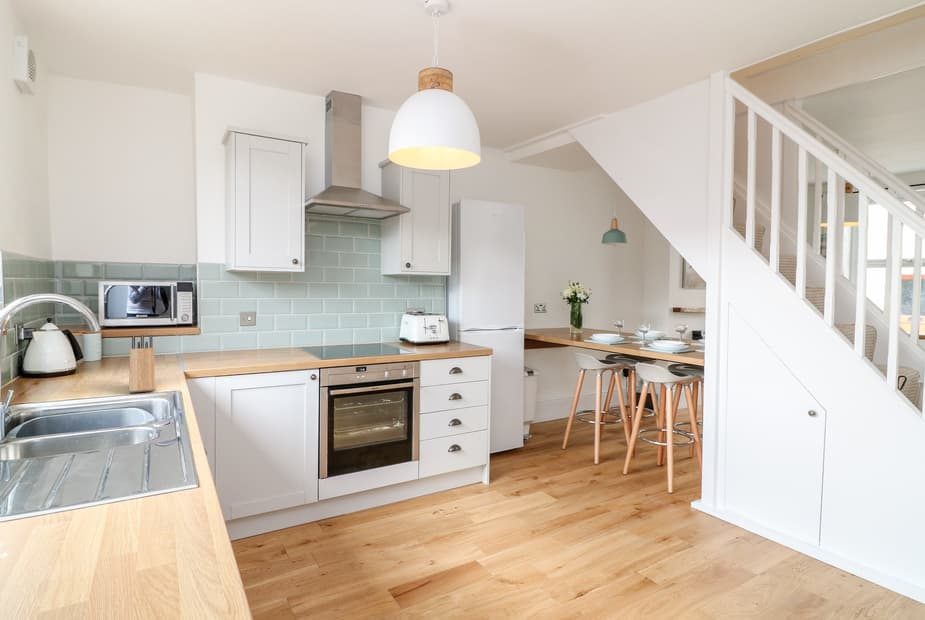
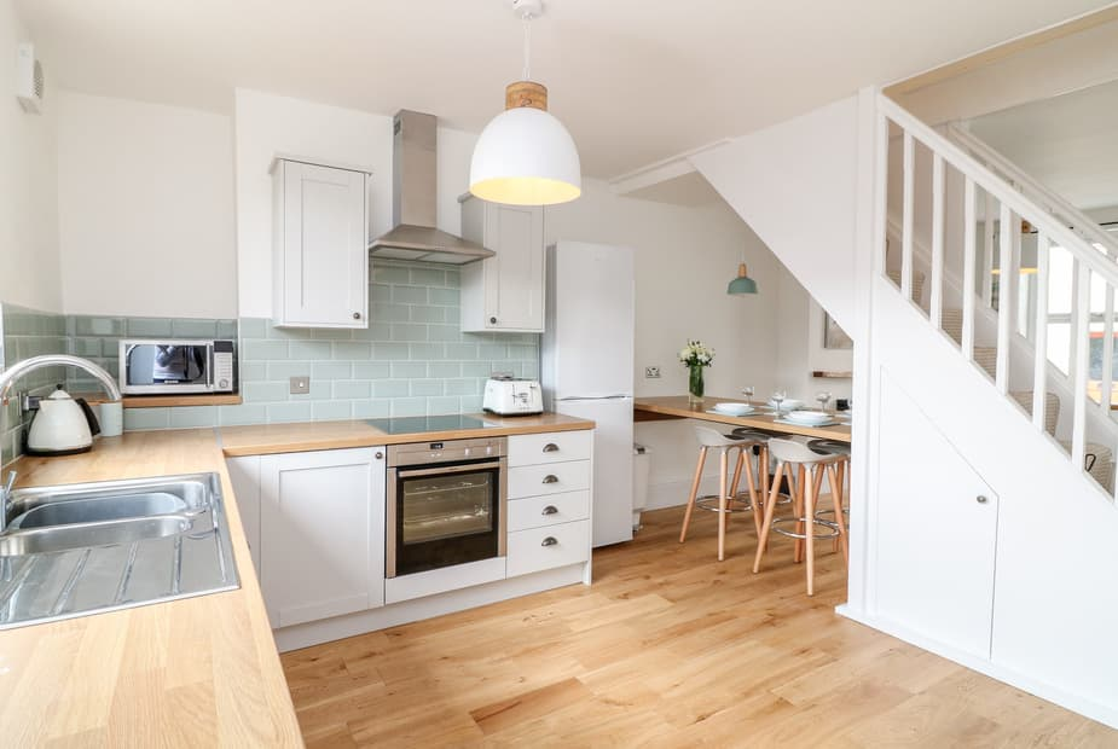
- knife block (142, 361)
